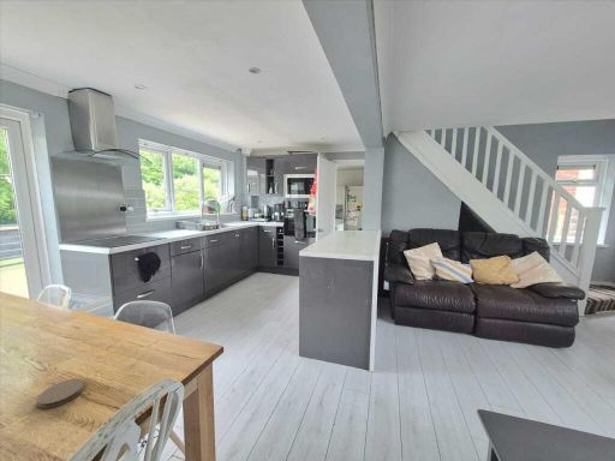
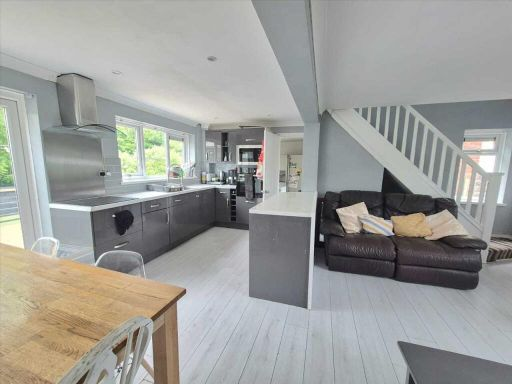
- coaster (61, 391)
